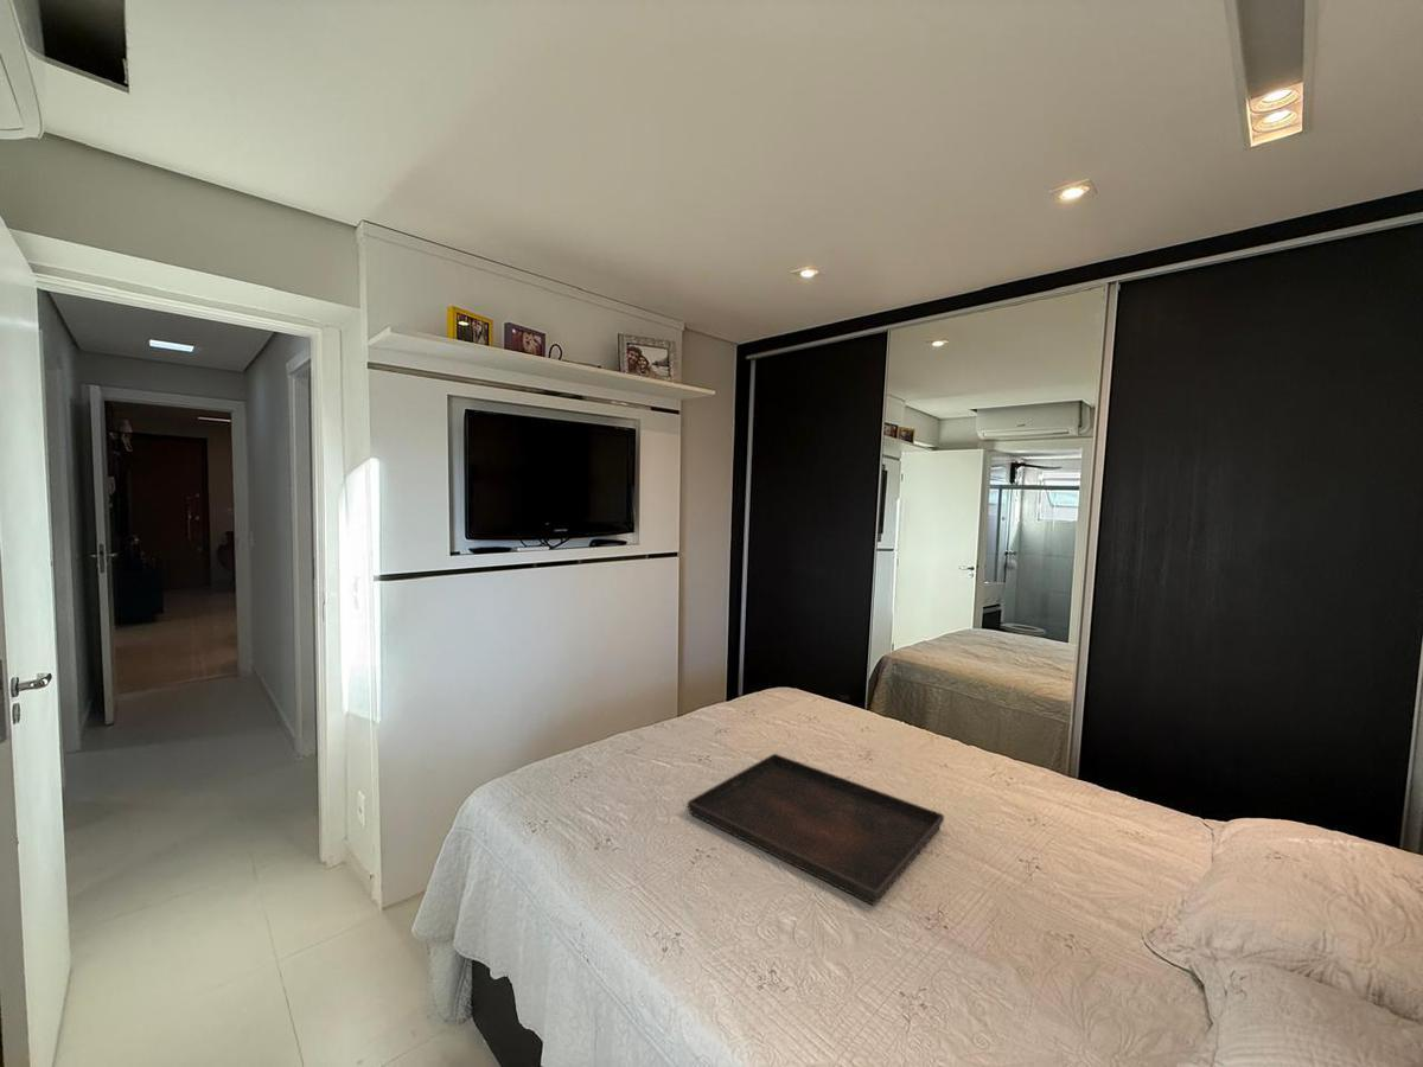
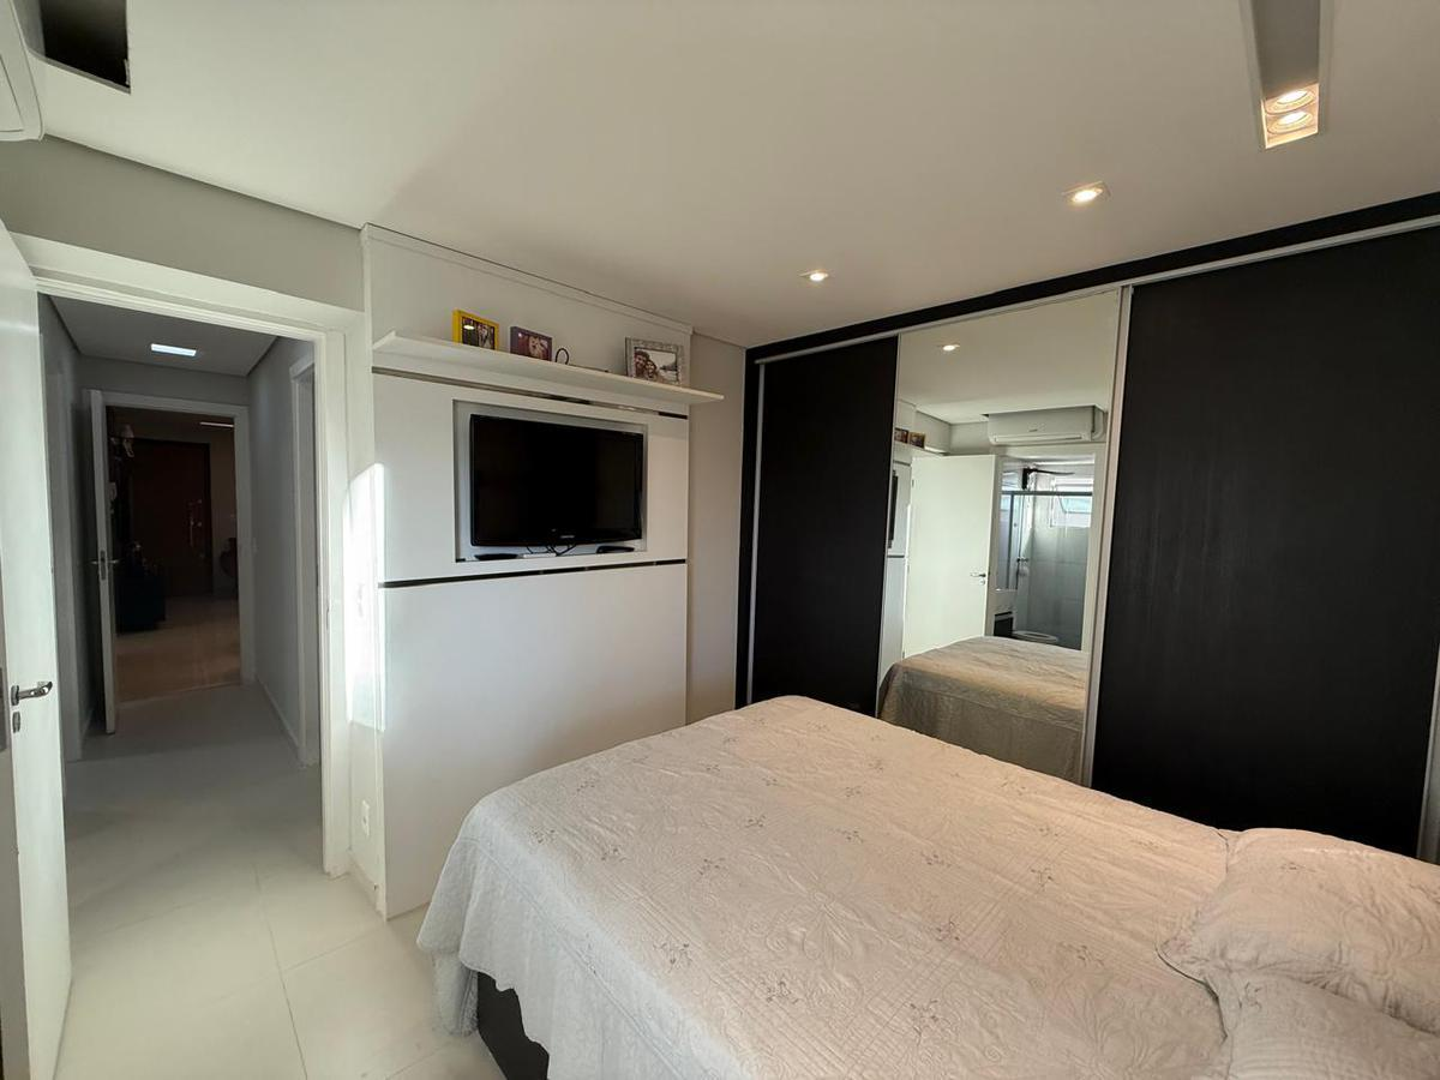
- serving tray (813, 814)
